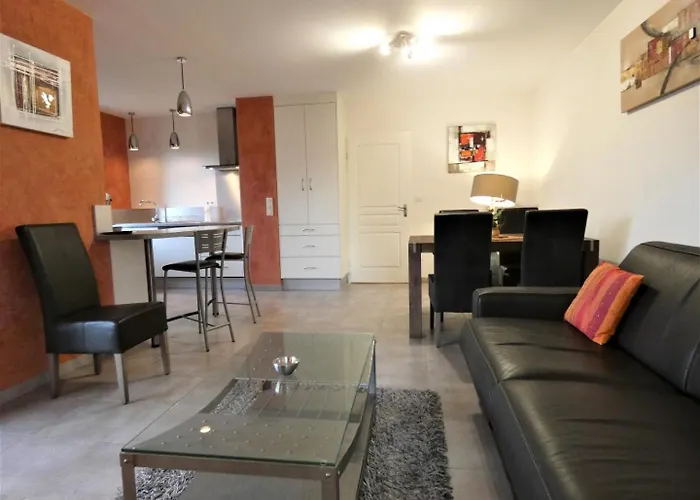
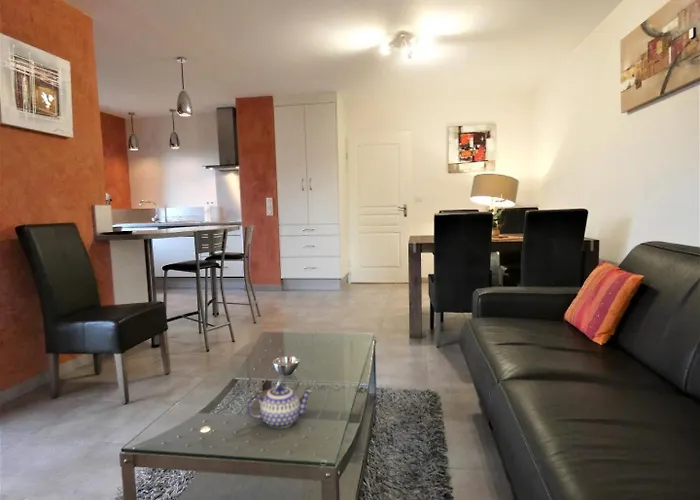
+ teapot (279, 403)
